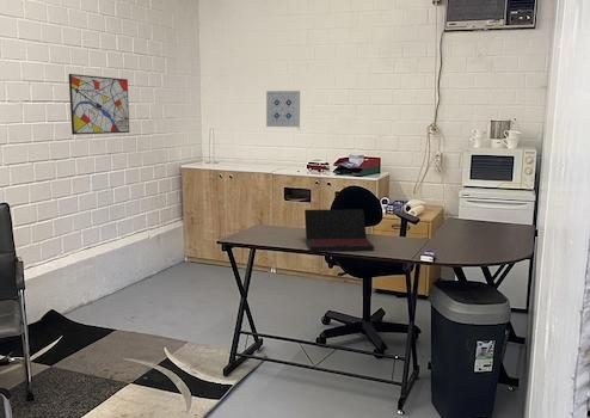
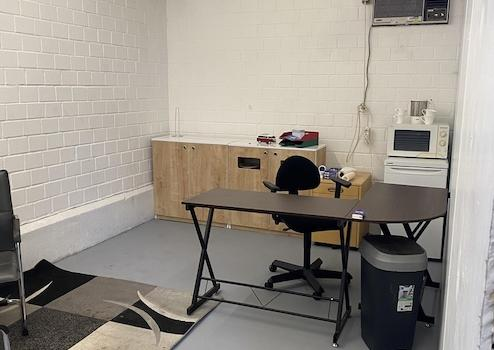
- laptop (337, 228)
- wall art (282, 109)
- wall art (100, 105)
